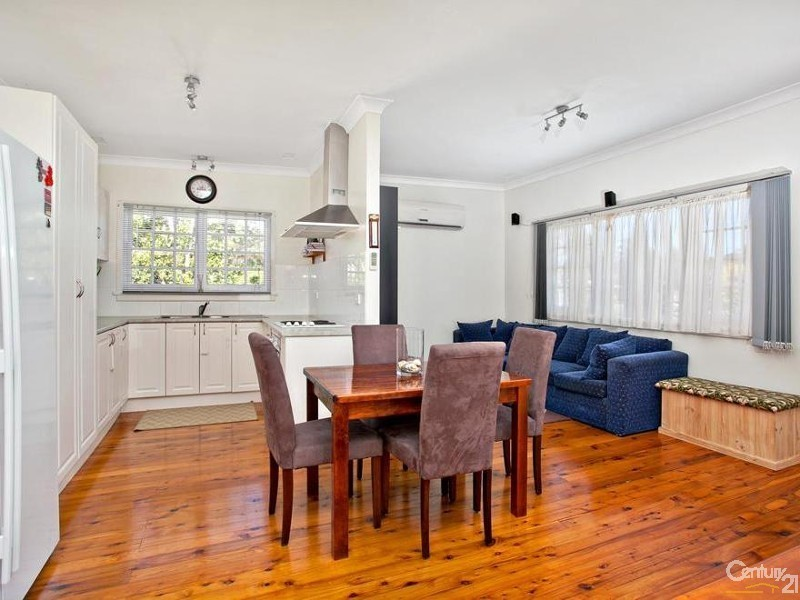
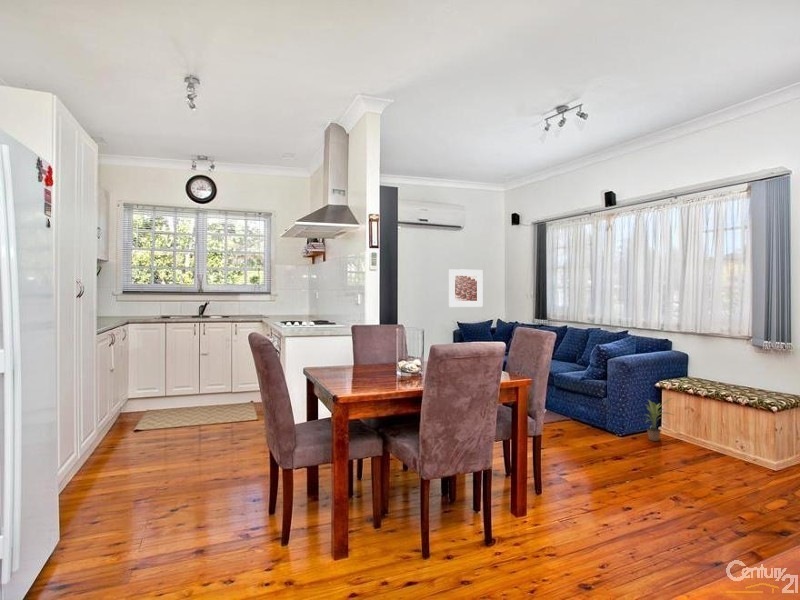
+ potted plant (654, 419)
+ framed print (465, 288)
